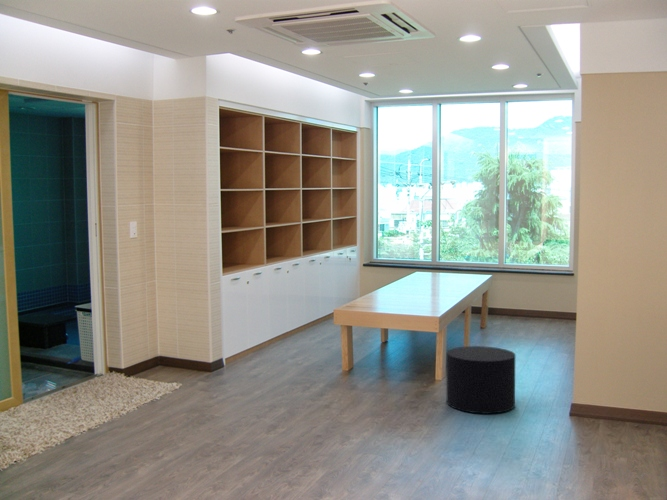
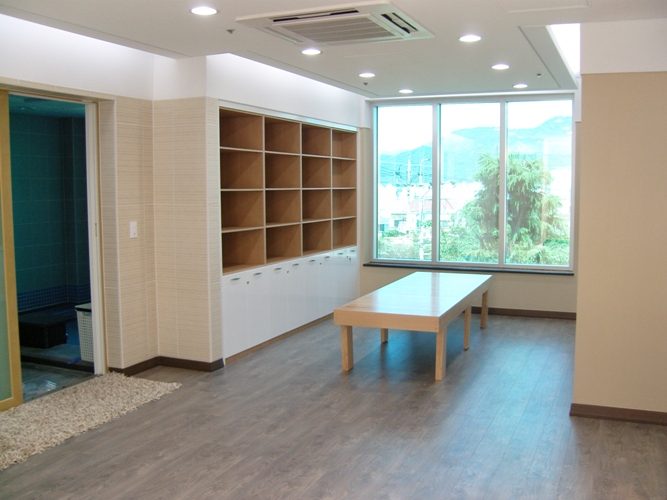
- stool (480, 378)
